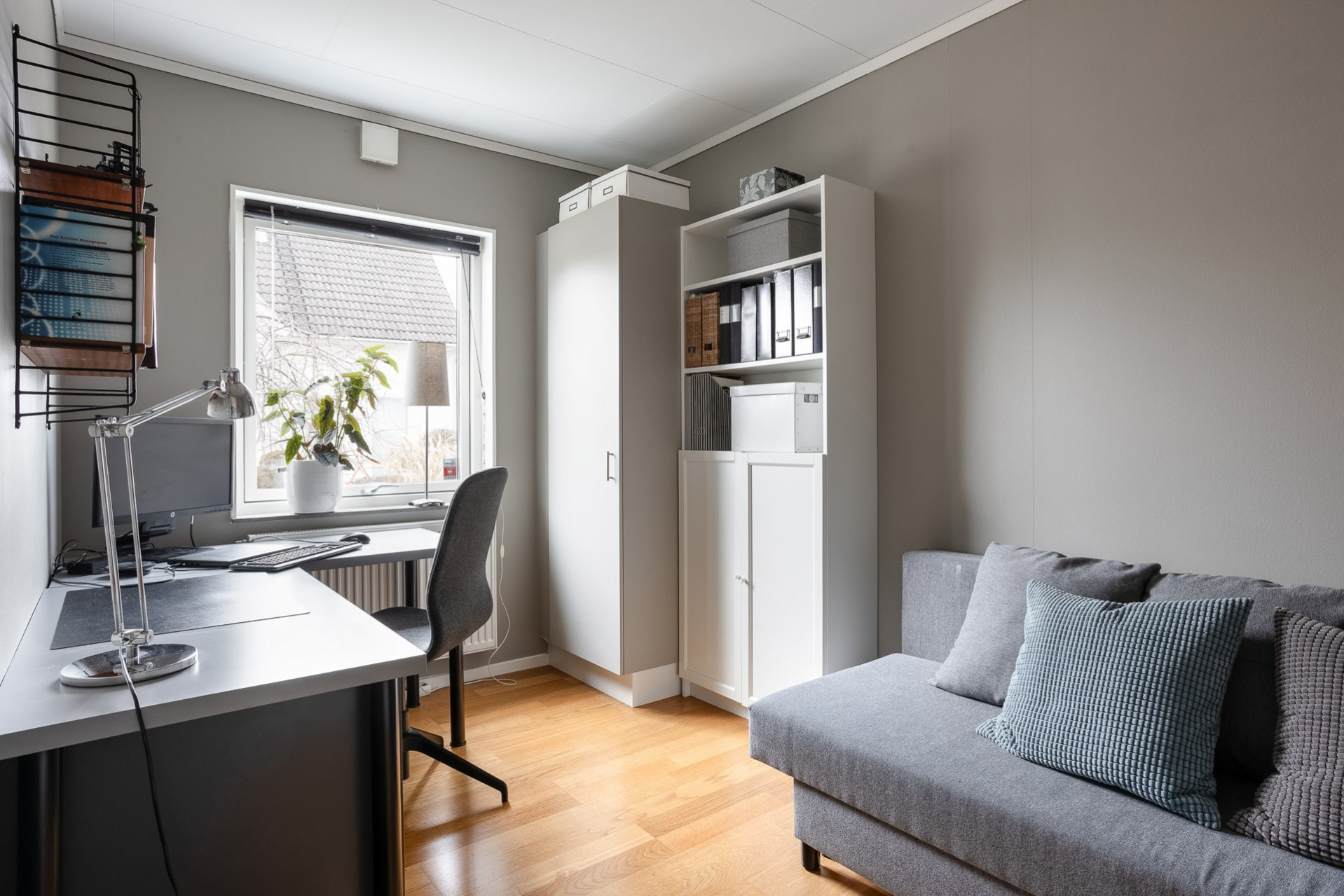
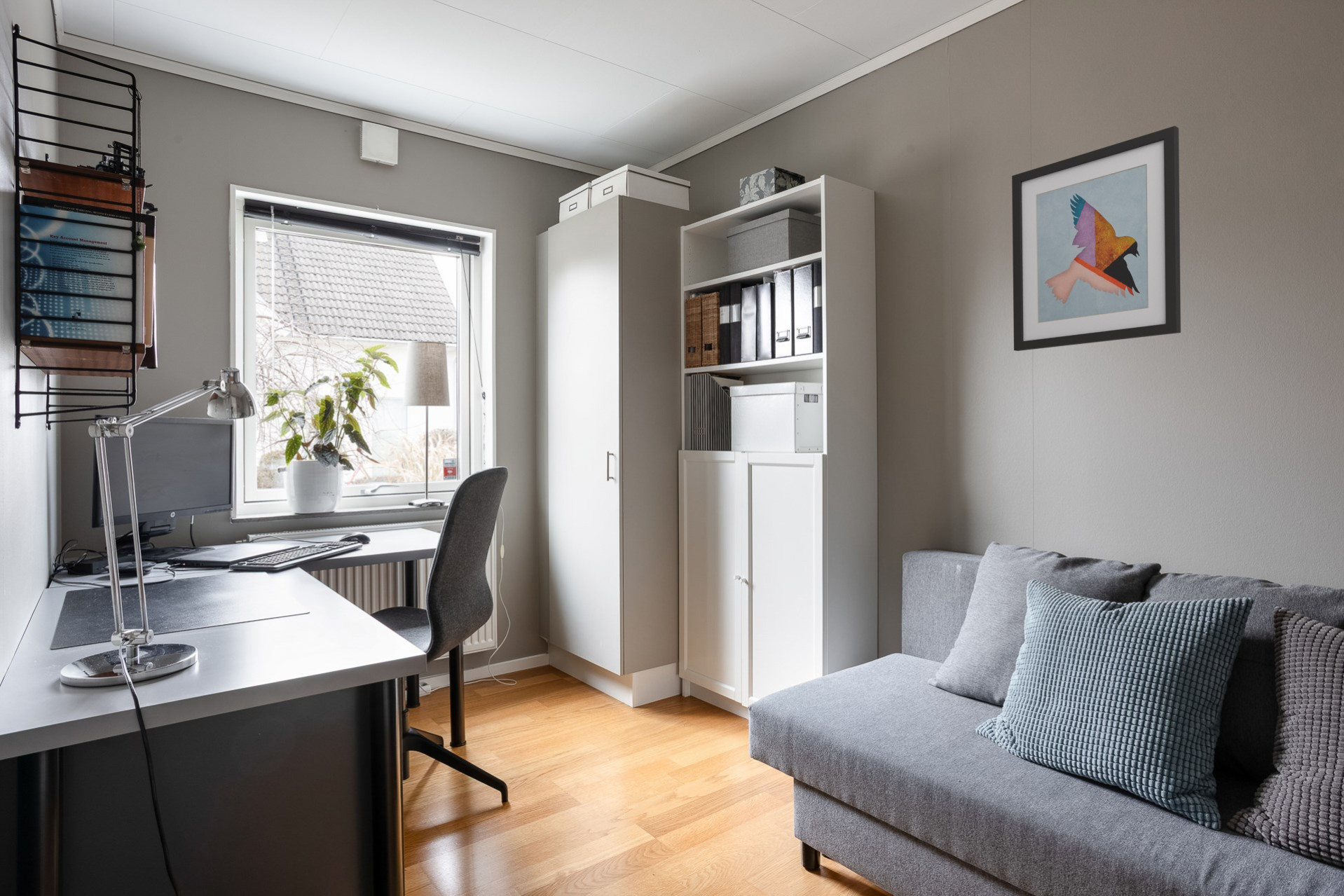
+ wall art (1090, 248)
